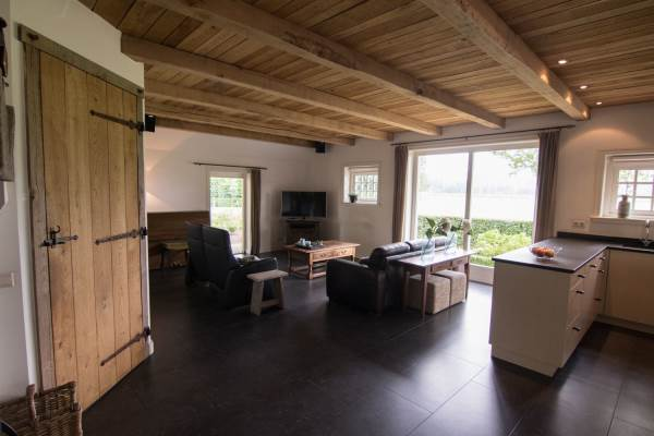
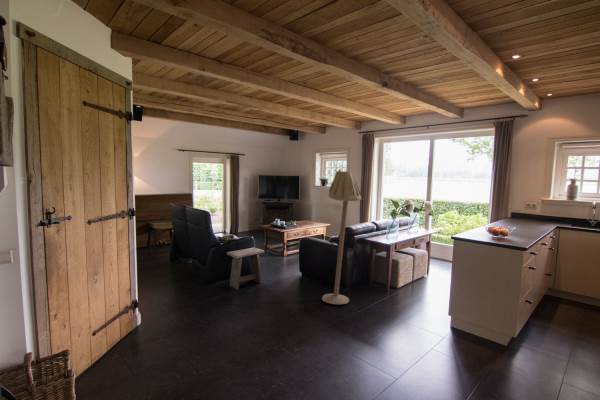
+ floor lamp (342, 234)
